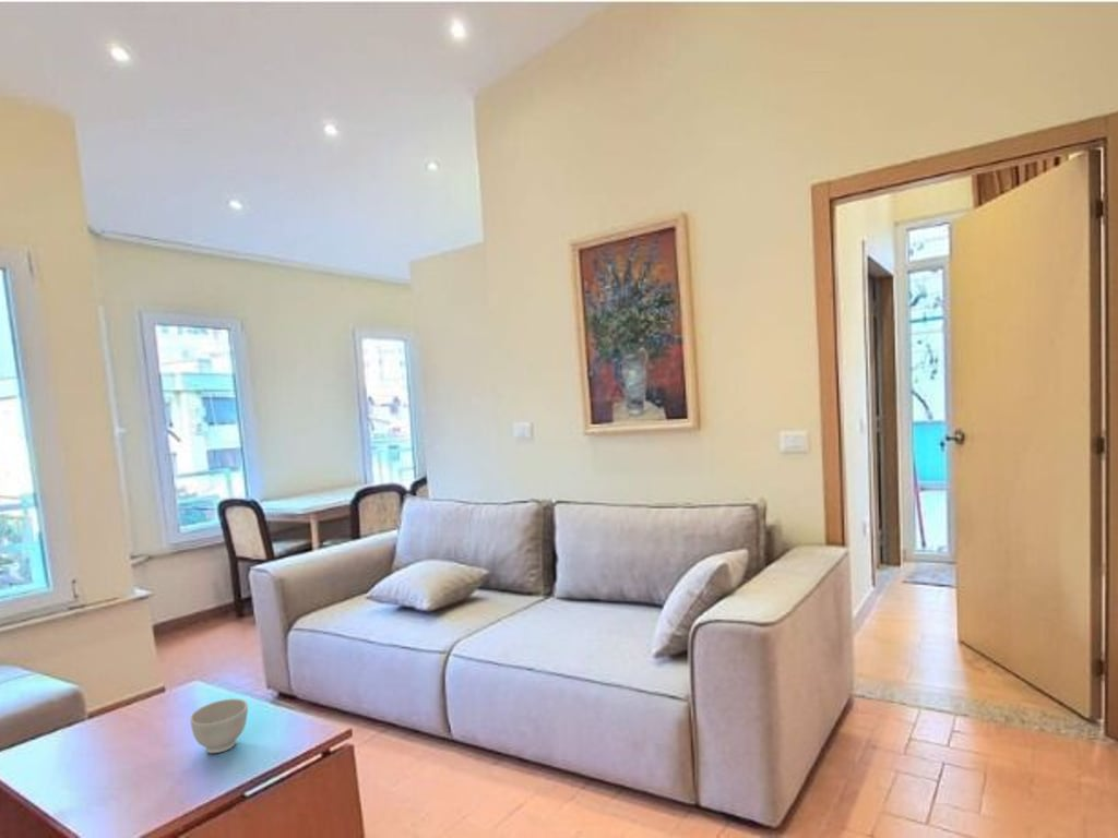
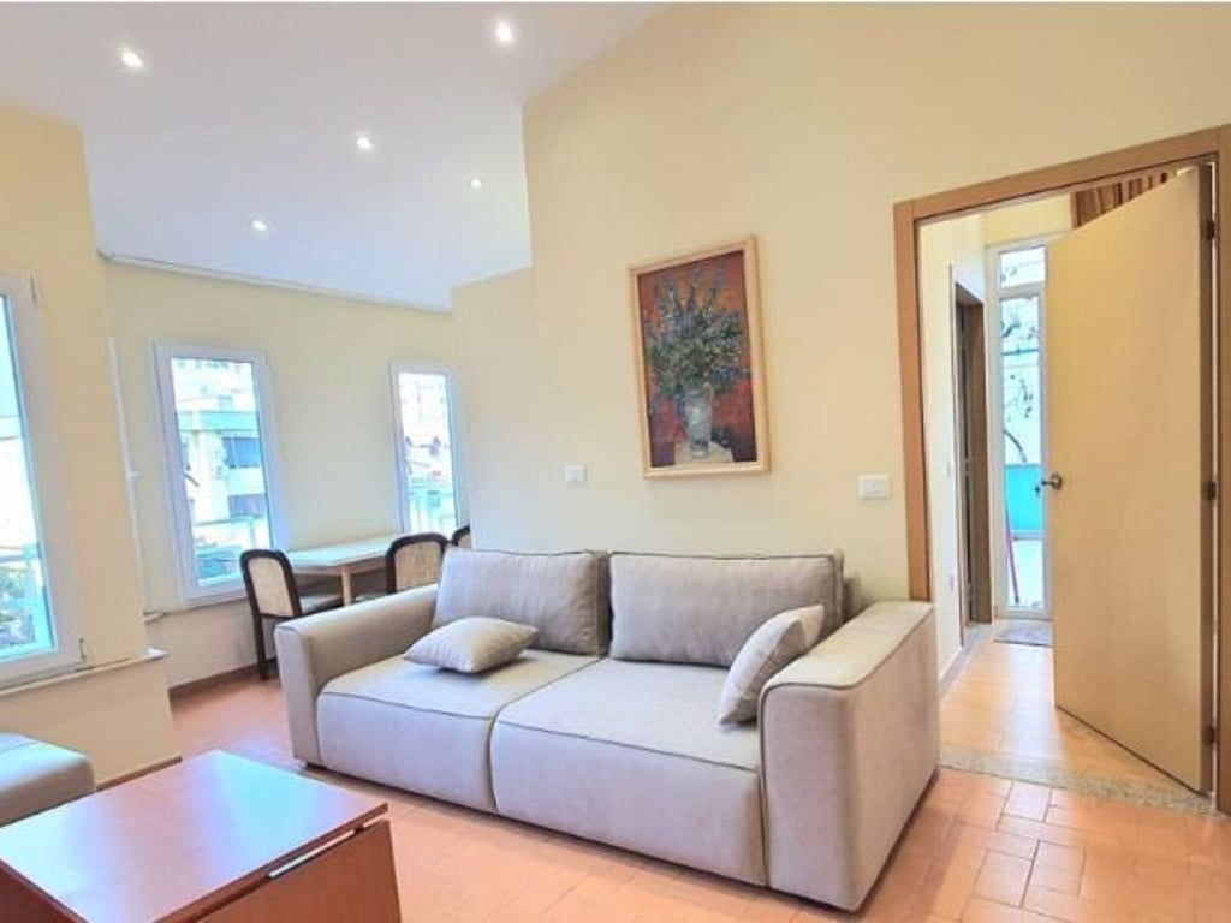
- bowl (221, 728)
